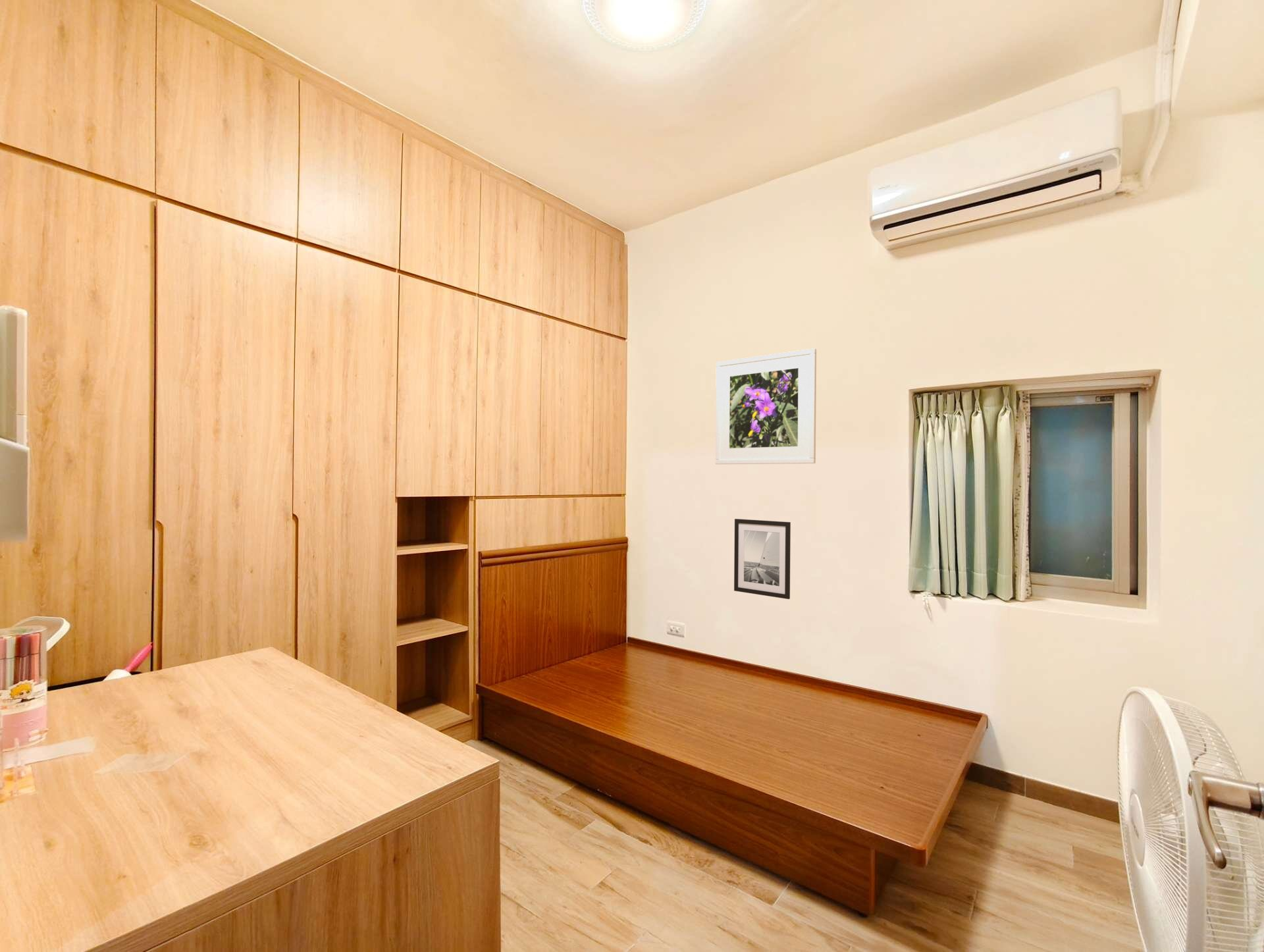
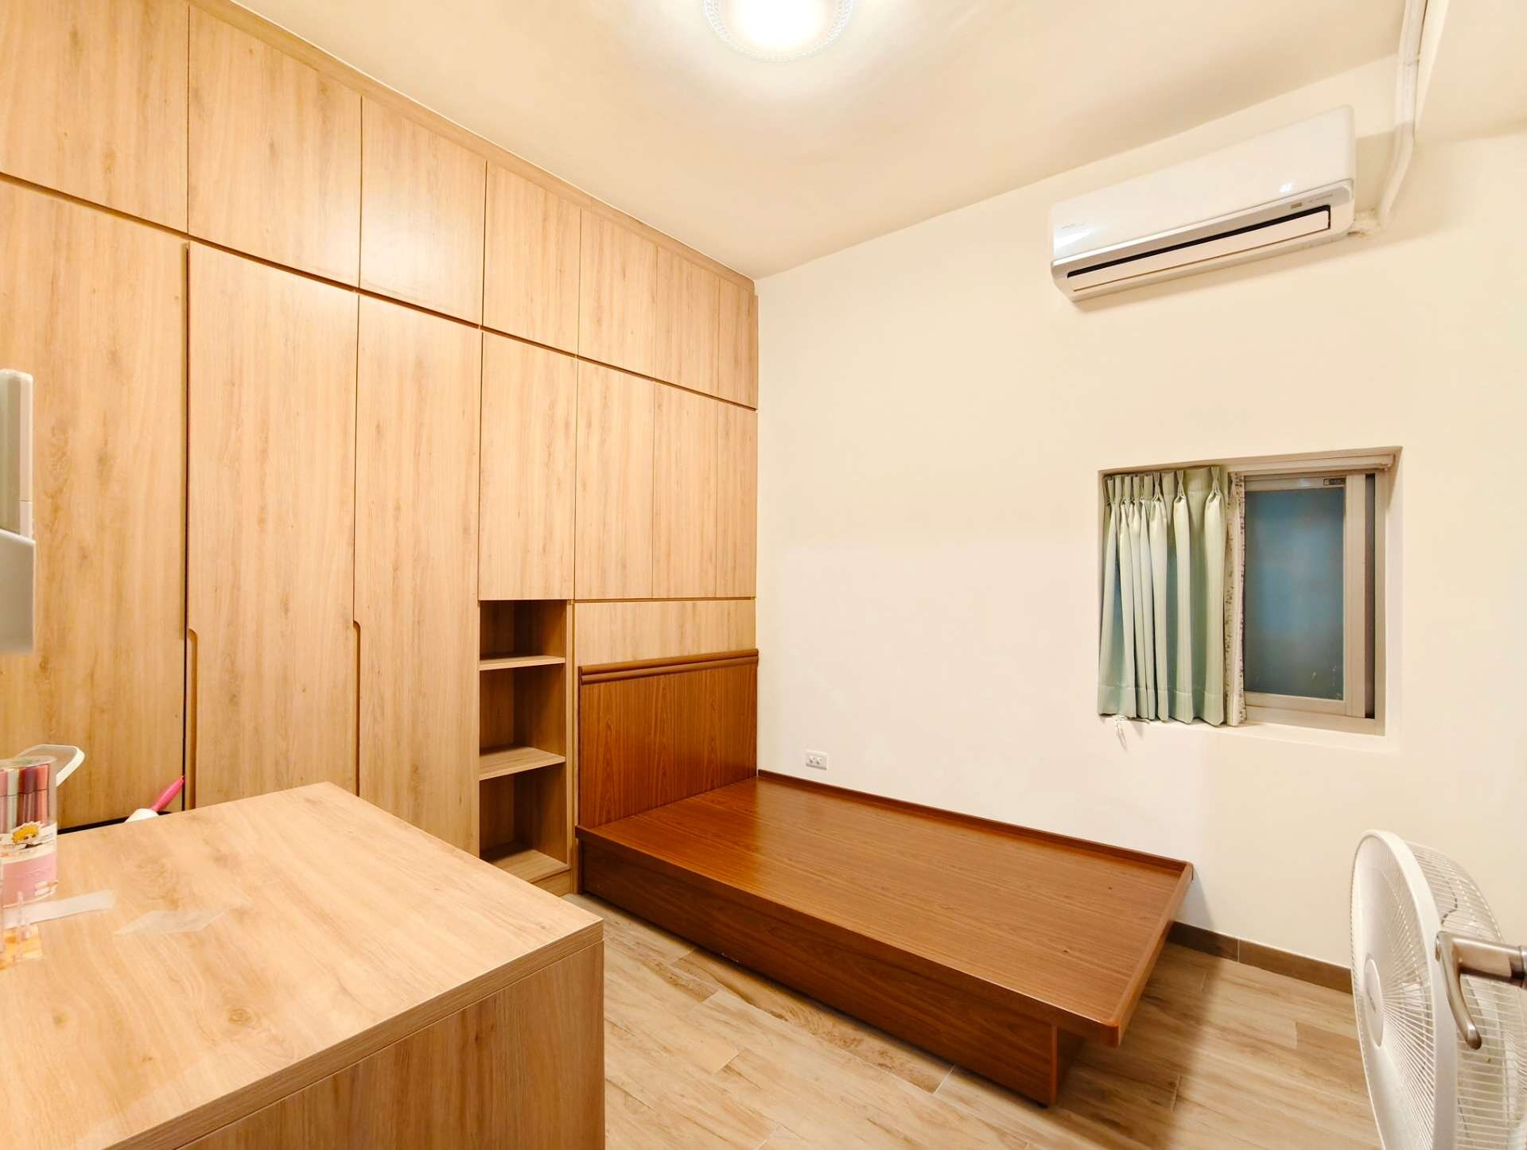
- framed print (762, 410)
- wall art (761, 557)
